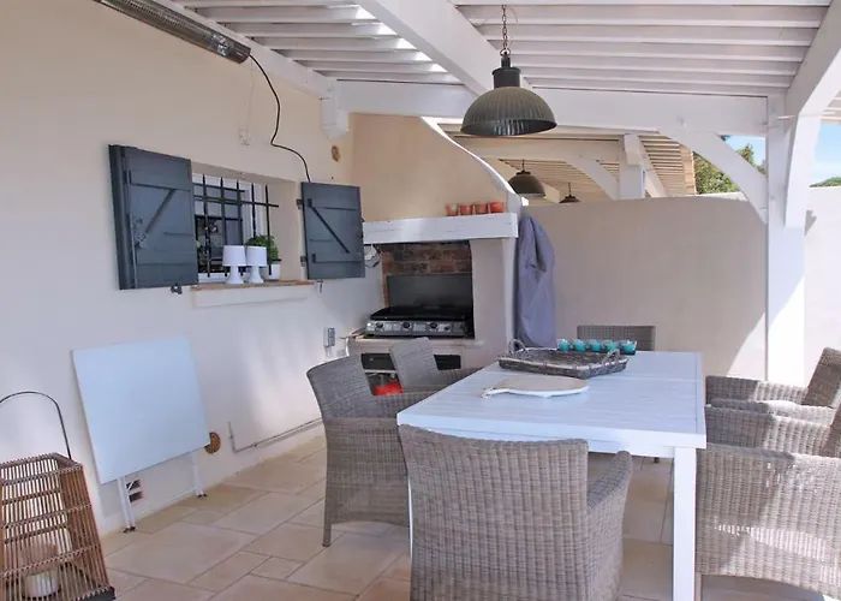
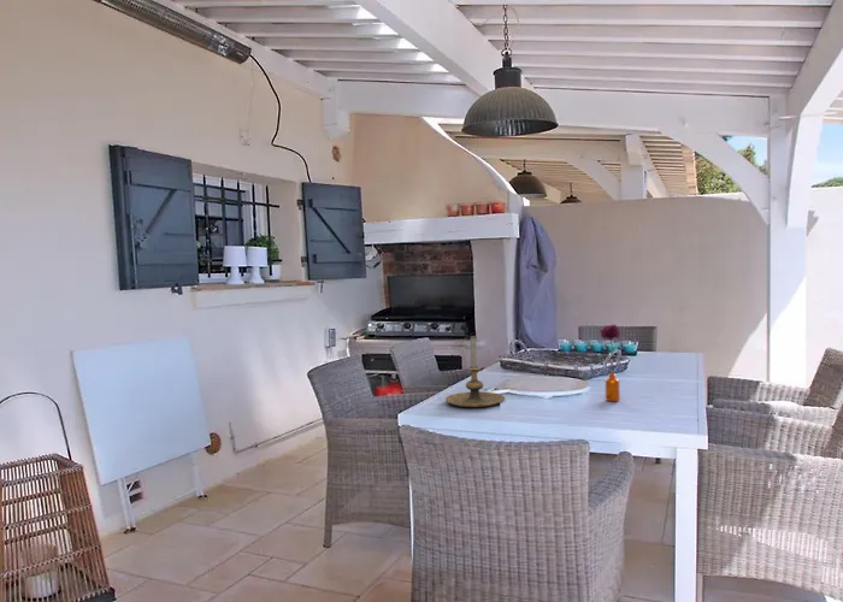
+ flower (605, 361)
+ candle holder (473, 368)
